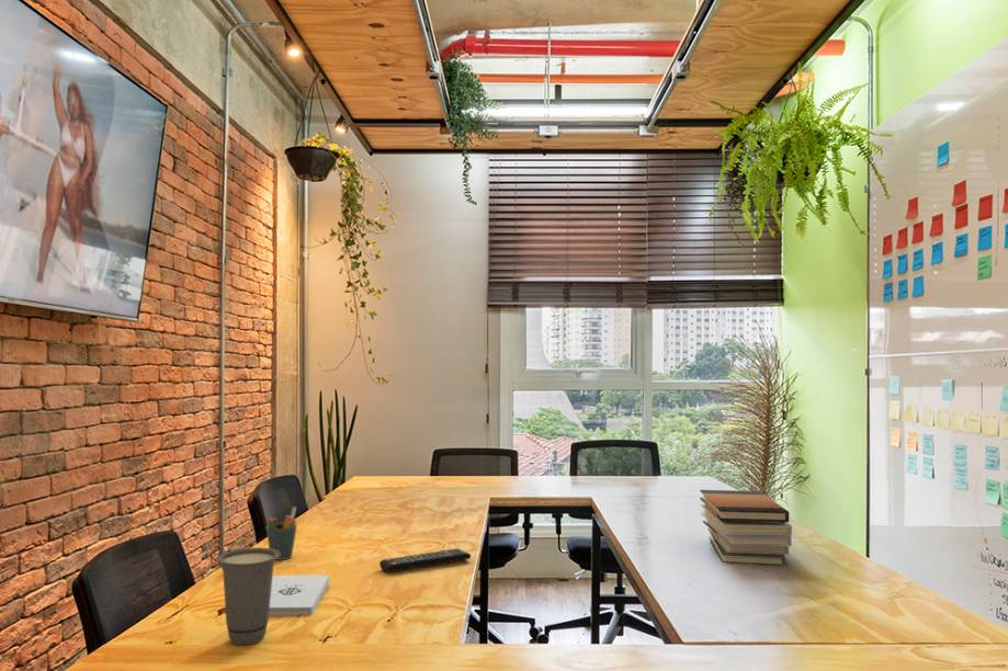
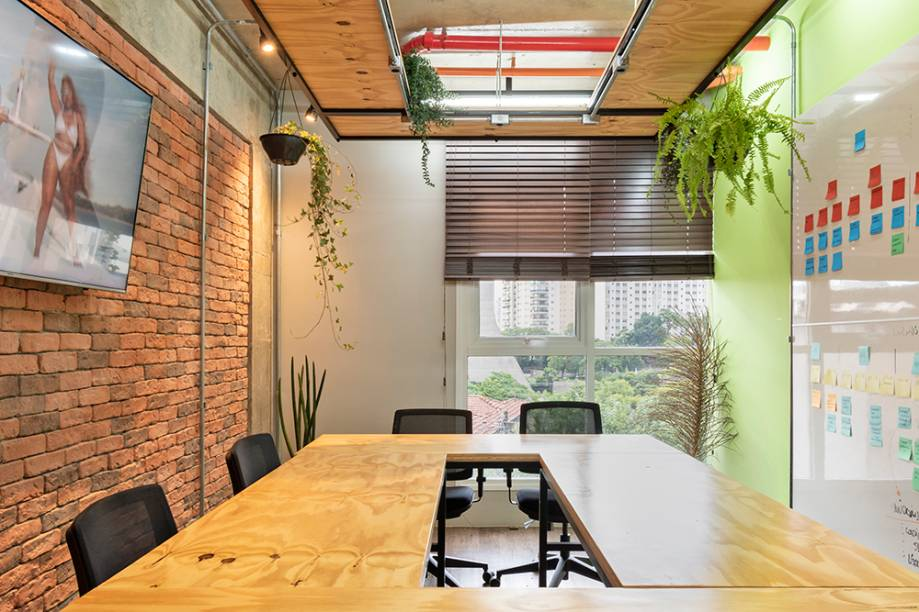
- book stack (743, 525)
- notepad (291, 594)
- pen holder (281, 533)
- remote control (426, 560)
- cup (248, 596)
